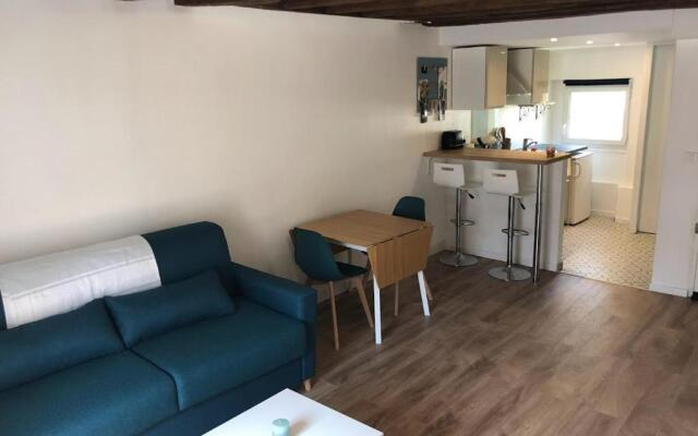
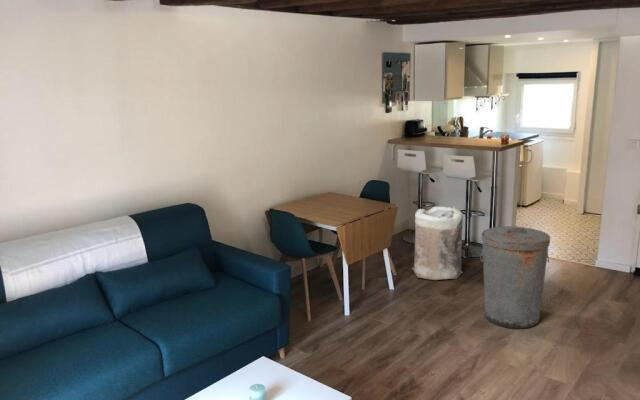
+ trash can (513, 272)
+ bag (436, 241)
